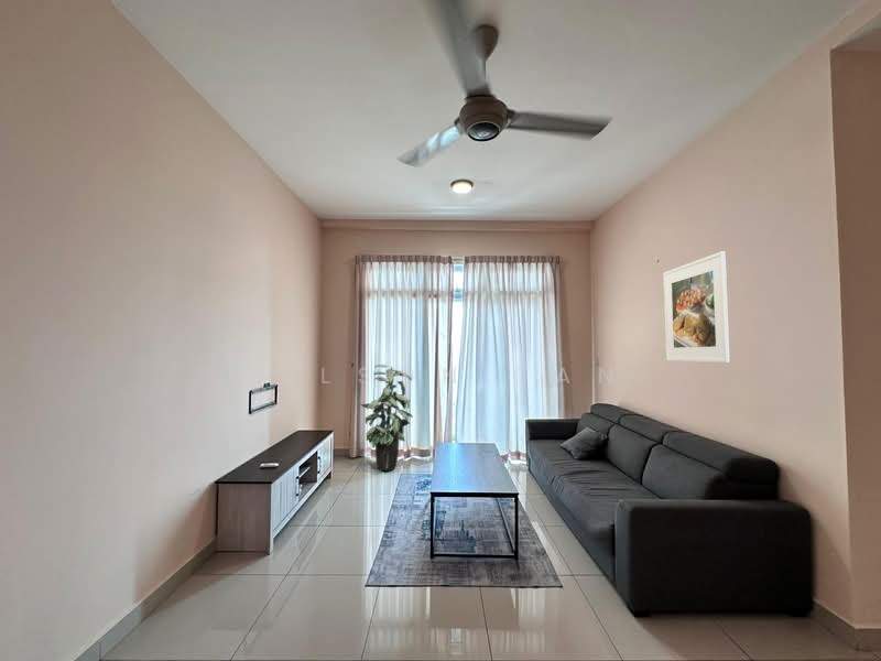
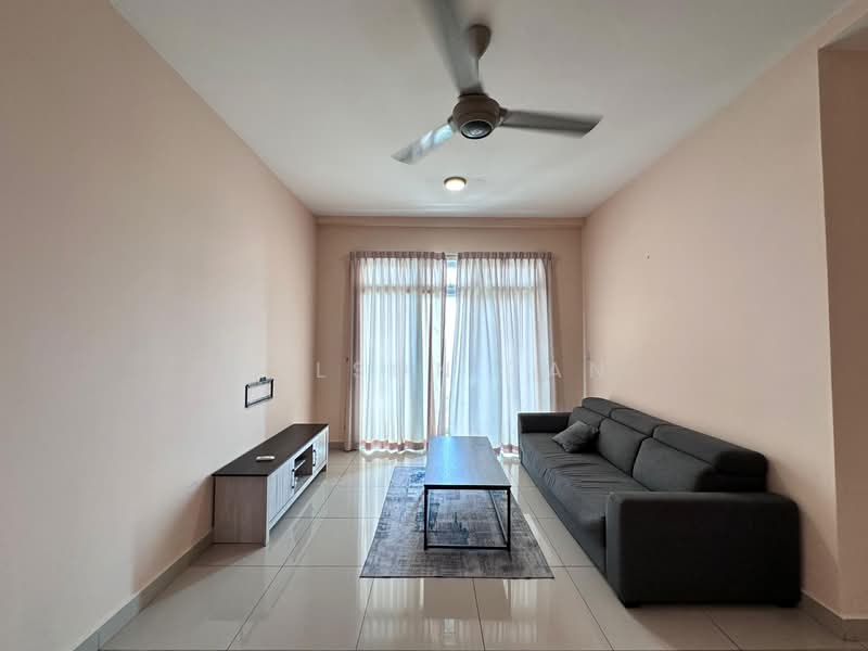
- indoor plant (385, 416)
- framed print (692, 312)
